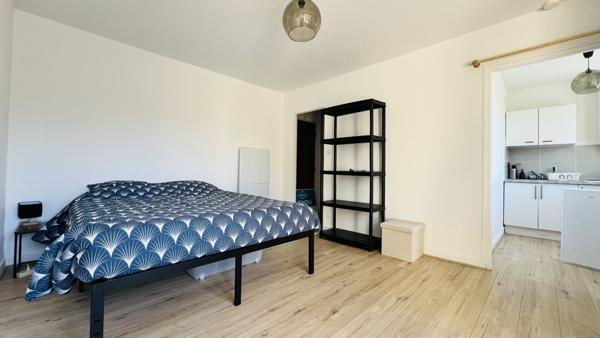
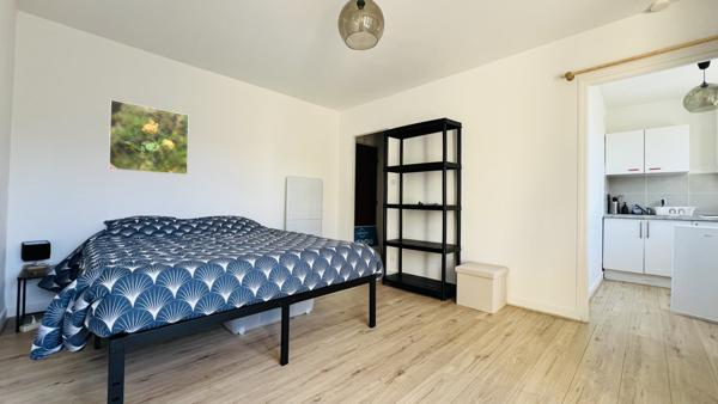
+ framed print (151, 140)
